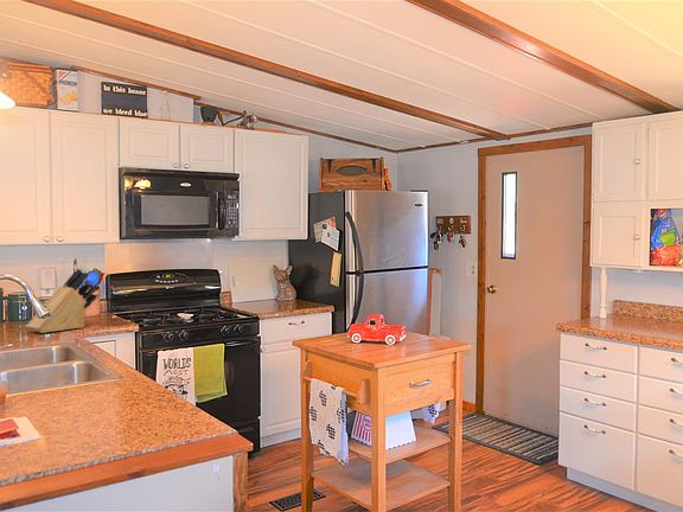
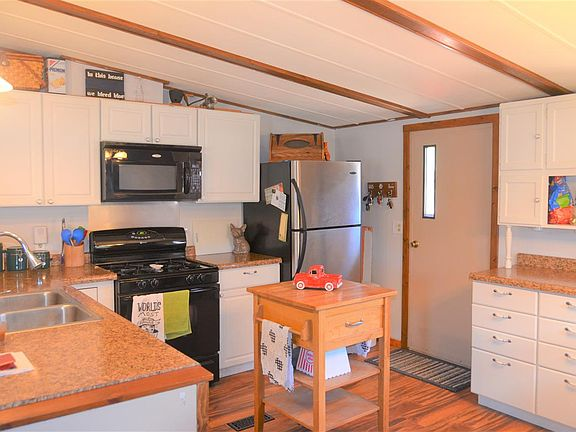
- knife block (64, 299)
